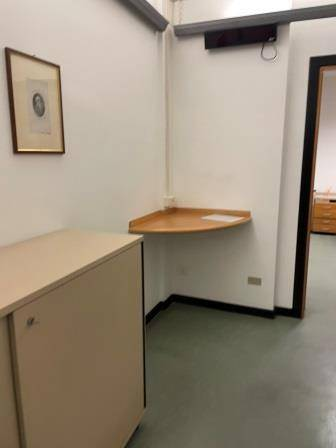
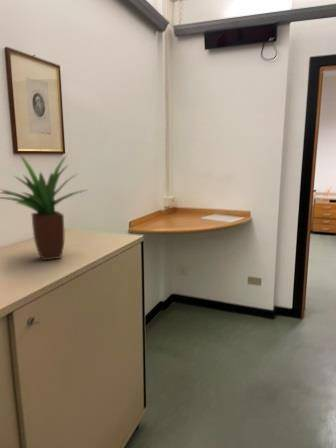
+ potted plant (39, 207)
